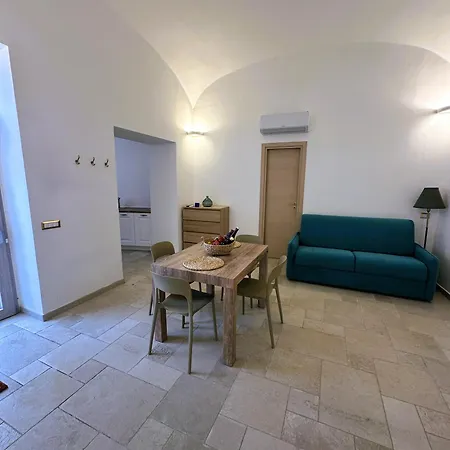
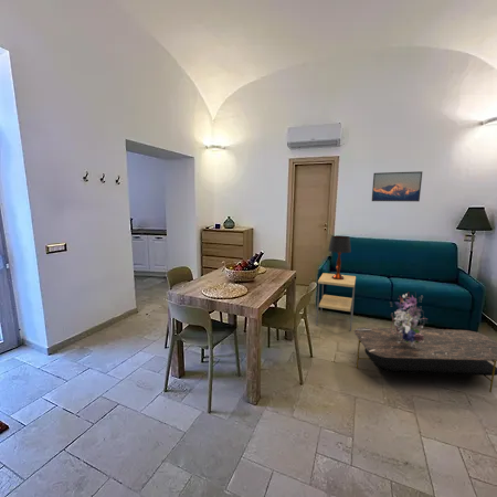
+ coffee table (427, 356)
+ side table (336, 300)
+ table lamp (339, 257)
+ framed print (395, 187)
+ bouquet (413, 313)
